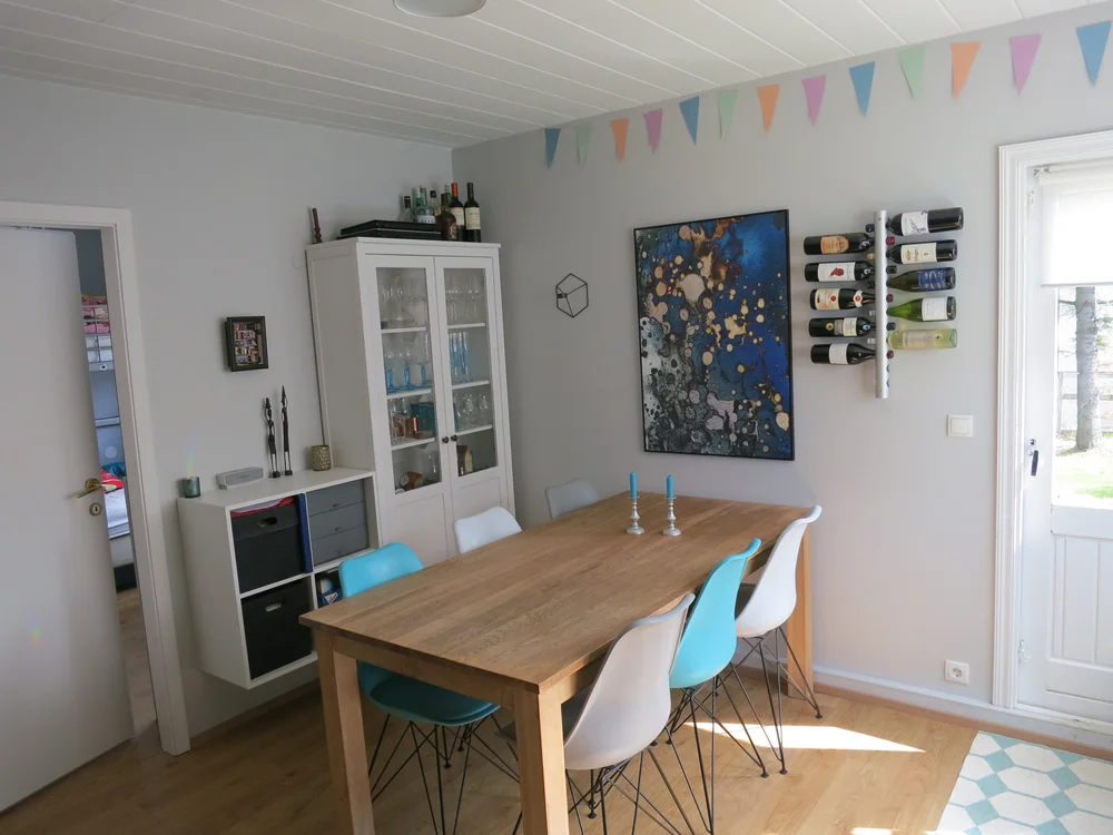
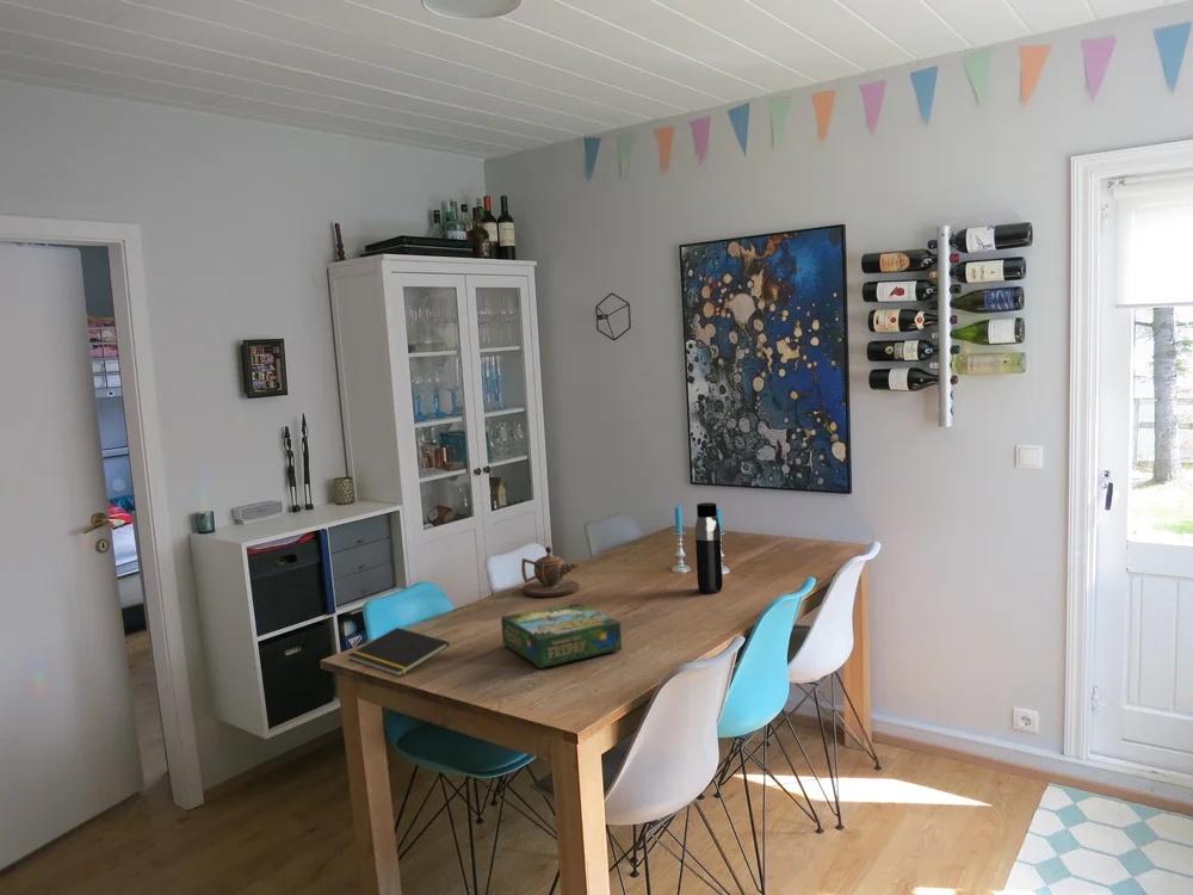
+ notepad (397, 650)
+ teapot (549, 568)
+ board game (560, 632)
+ water bottle (707, 547)
